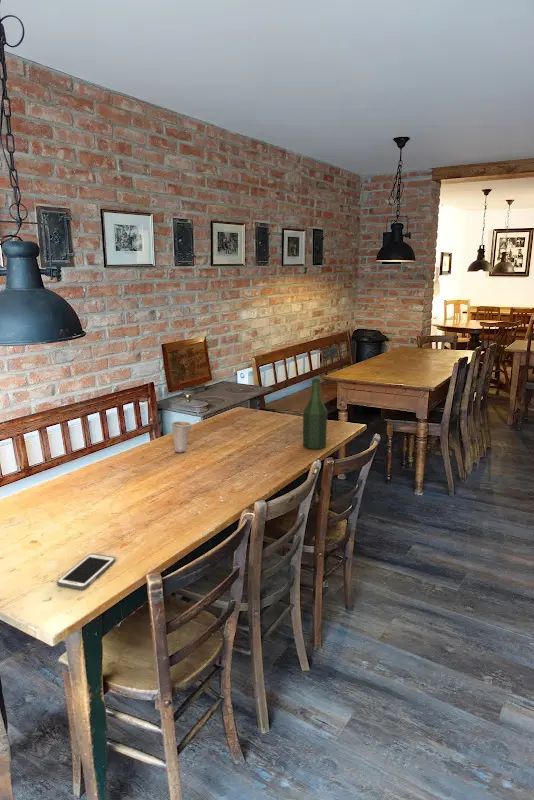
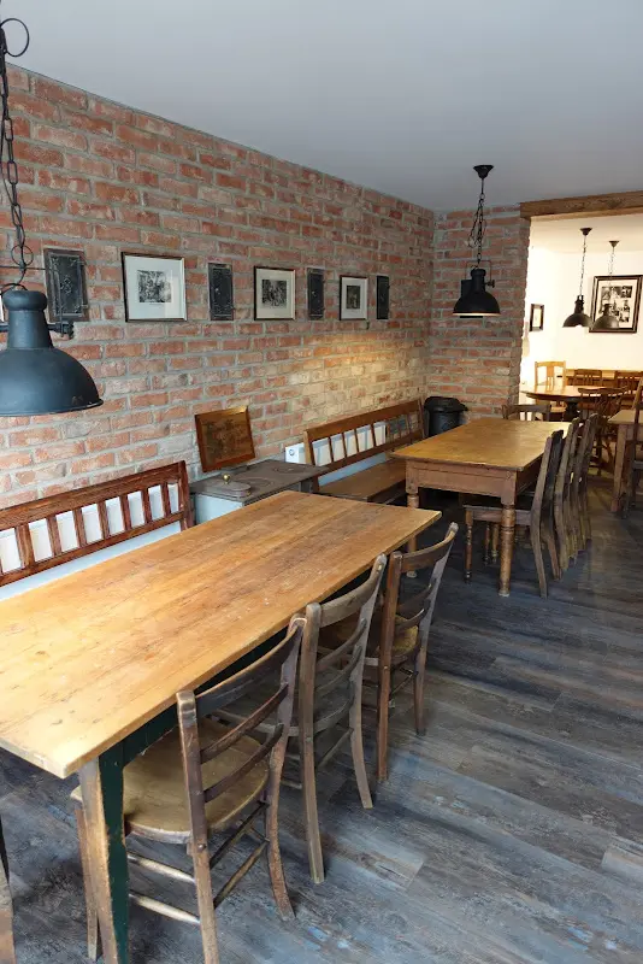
- cup (182, 436)
- cell phone (87, 570)
- bottle (315, 413)
